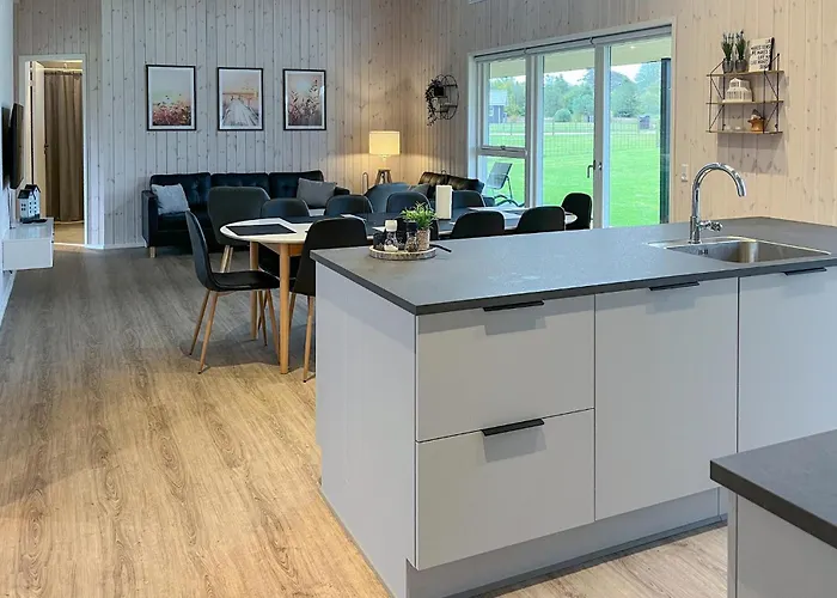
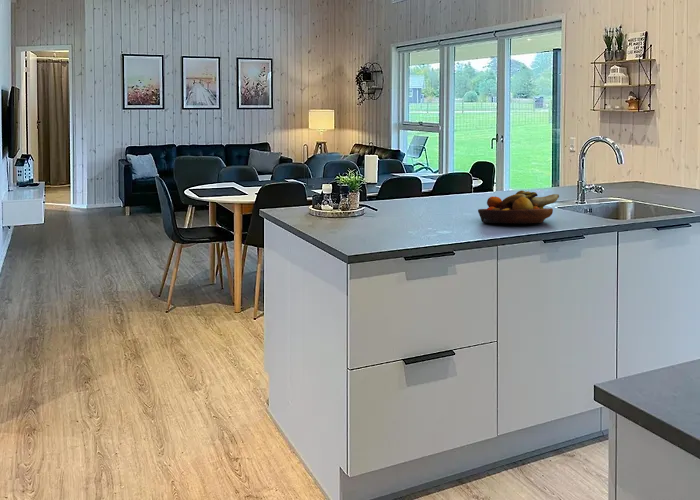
+ fruit bowl (515, 206)
